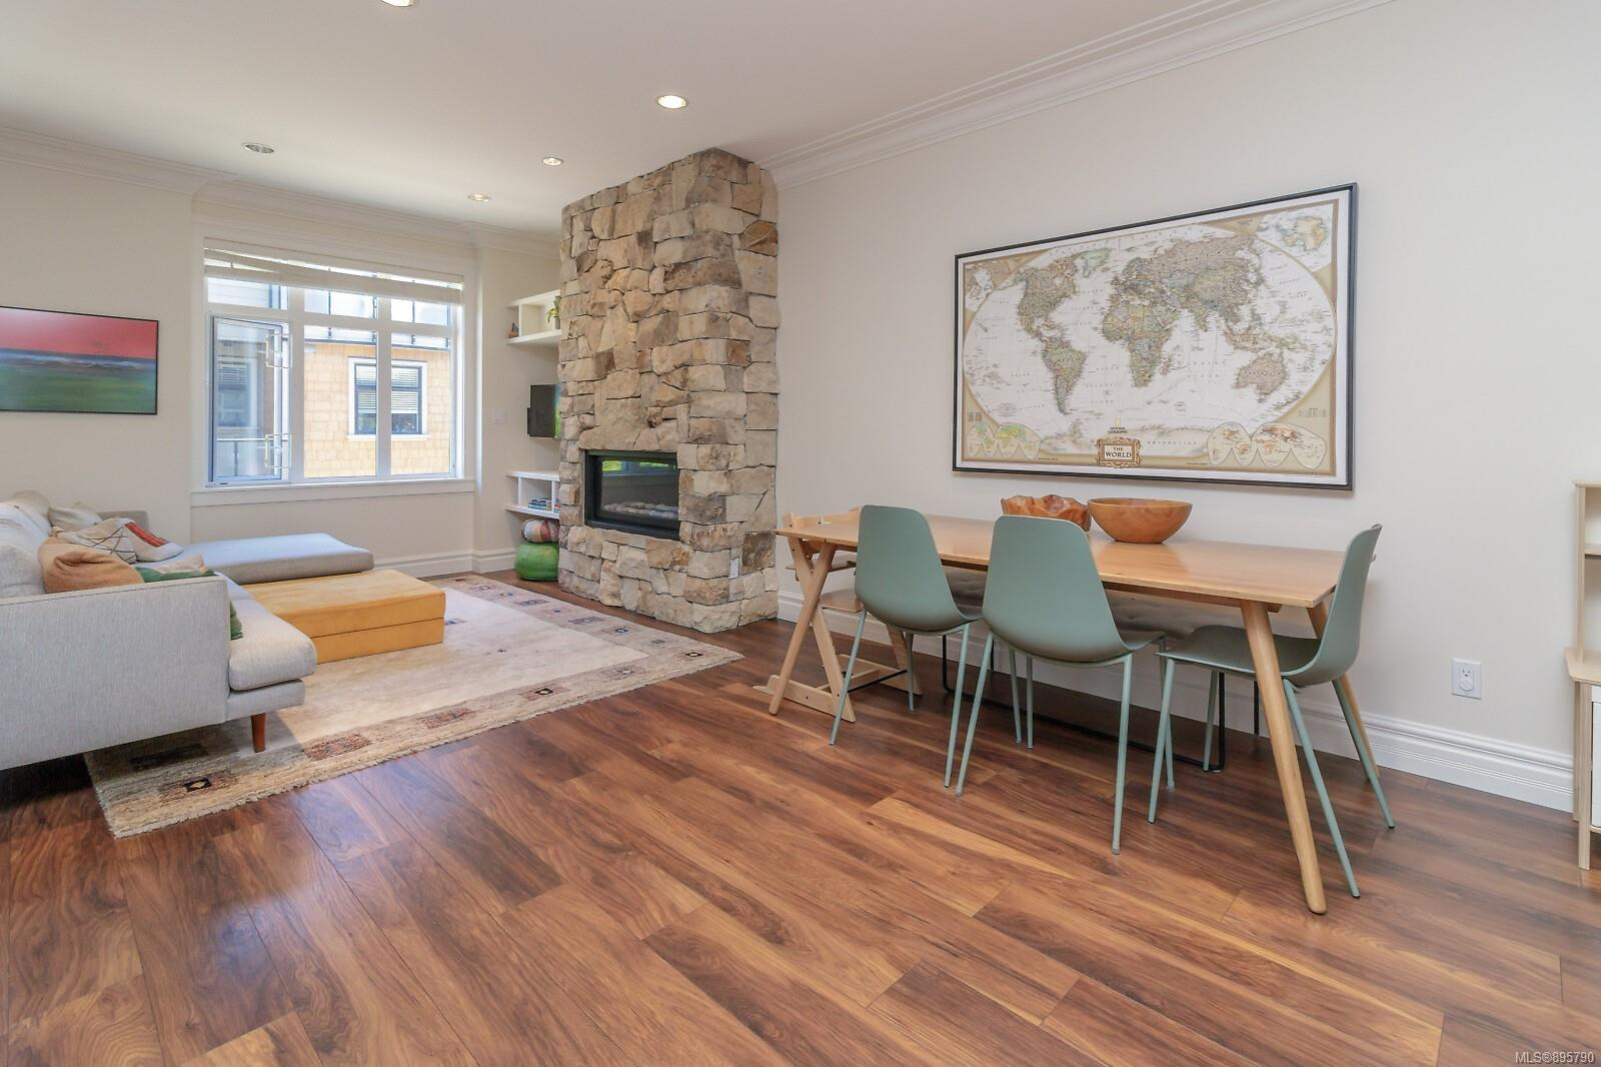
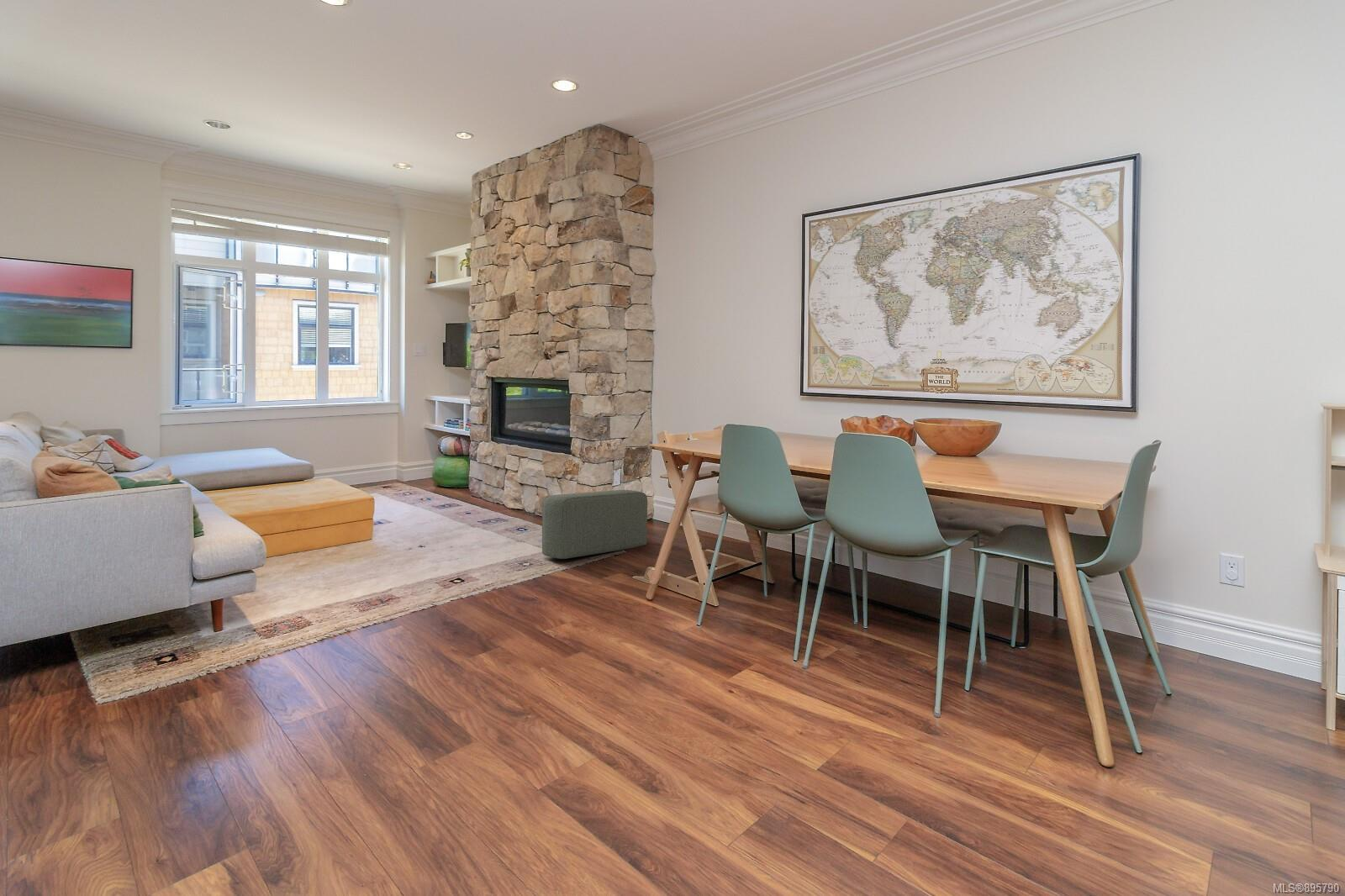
+ pouf (596, 521)
